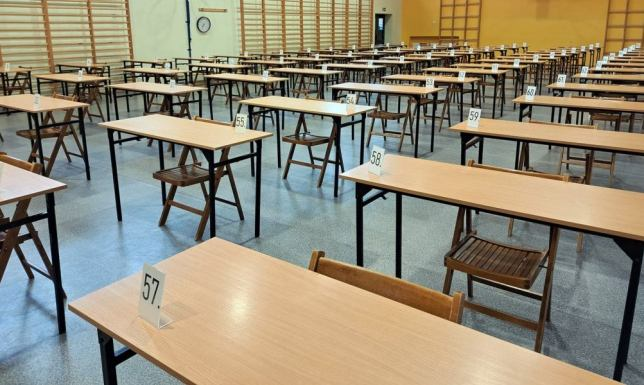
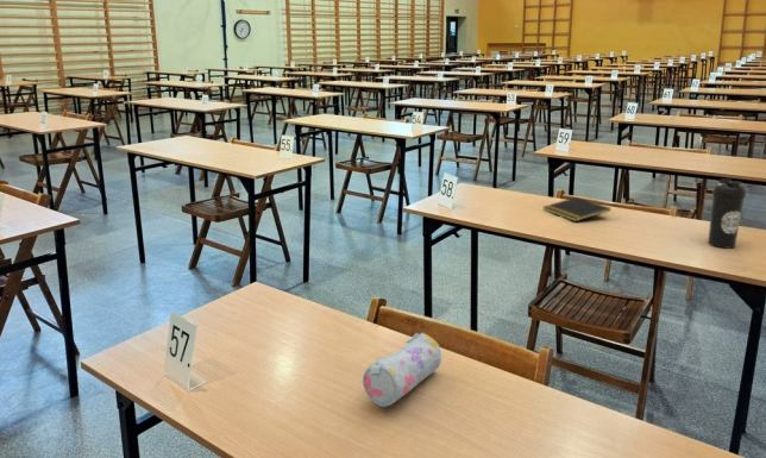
+ notepad (574, 208)
+ pencil case (403, 368)
+ water bottle (726, 213)
